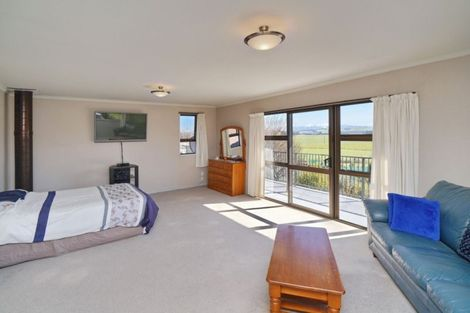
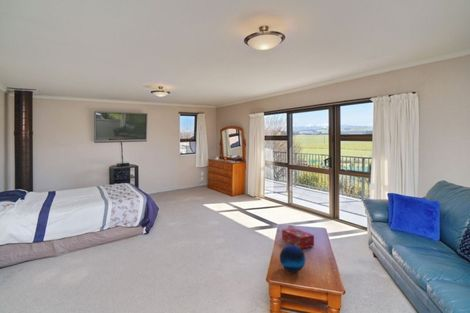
+ tissue box (297, 237)
+ decorative orb (292, 258)
